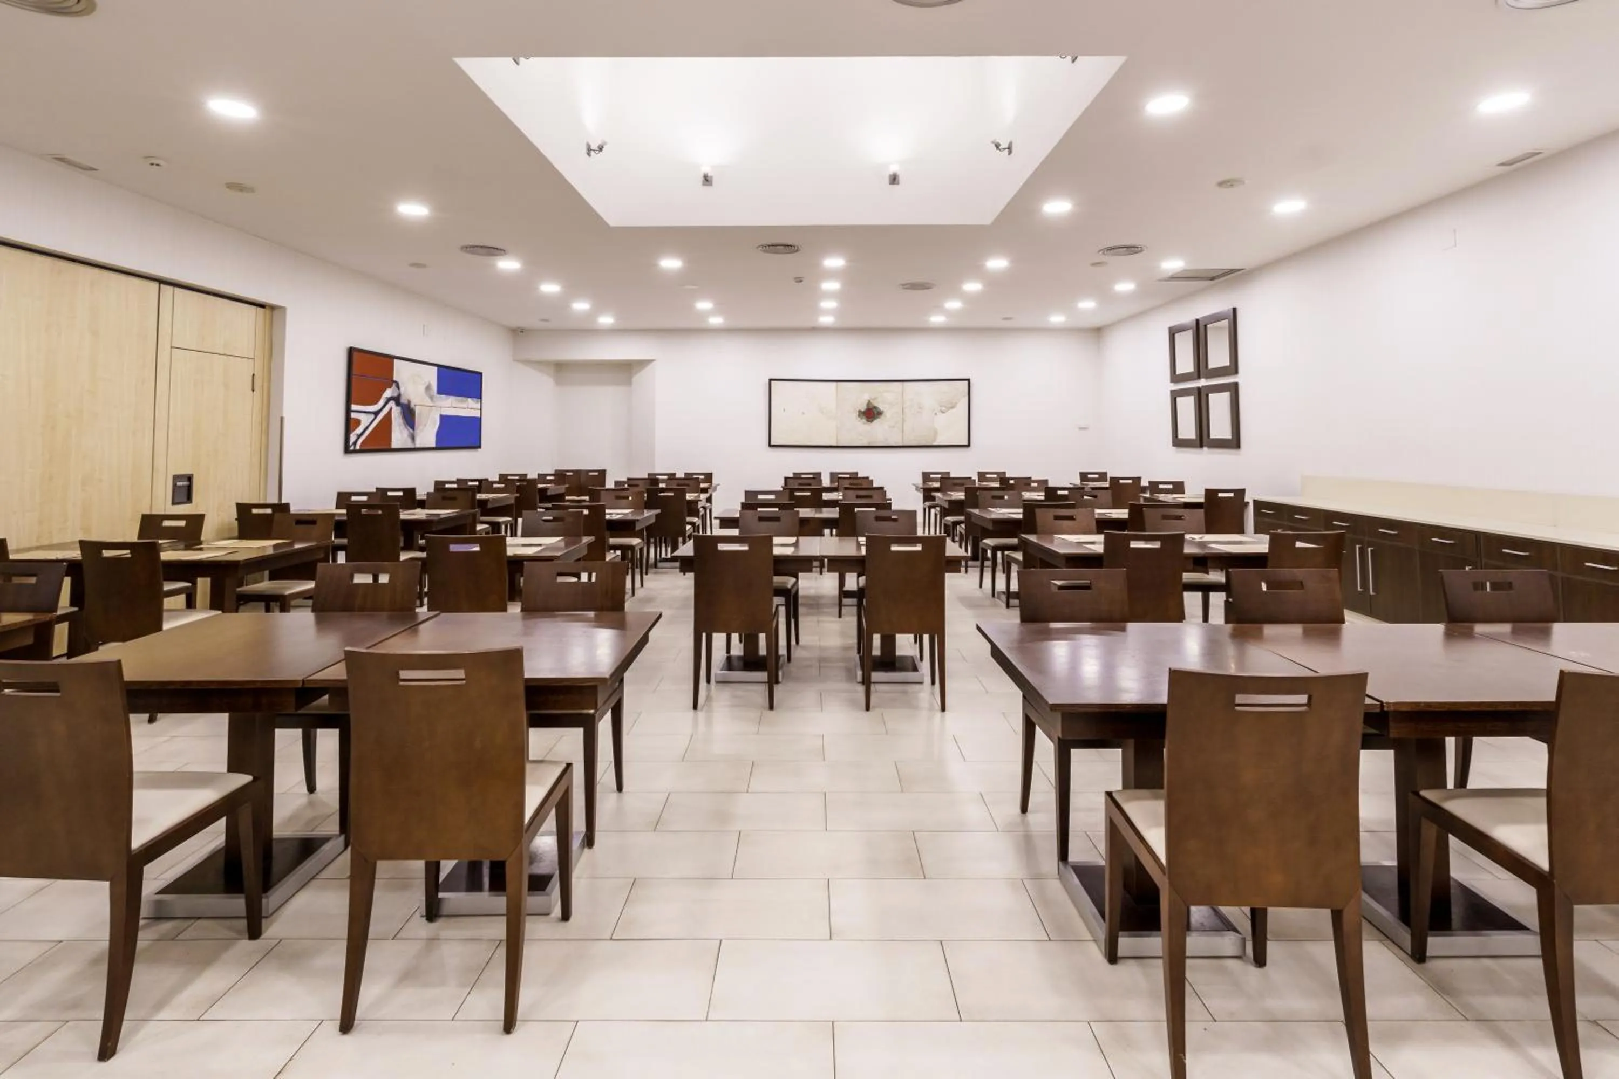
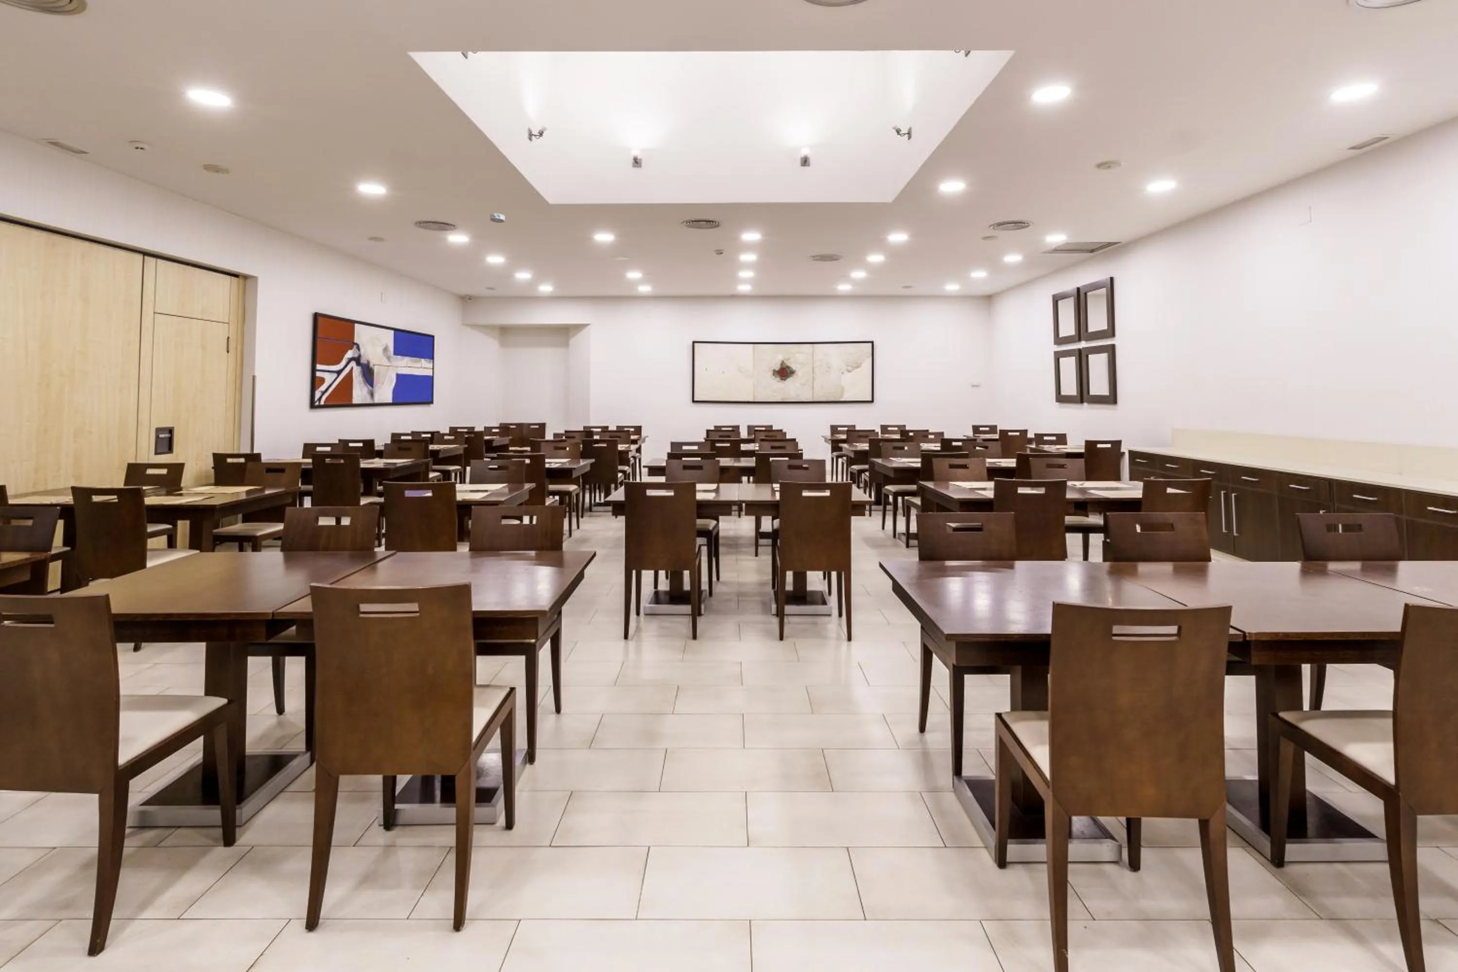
+ smoke detector (497, 218)
